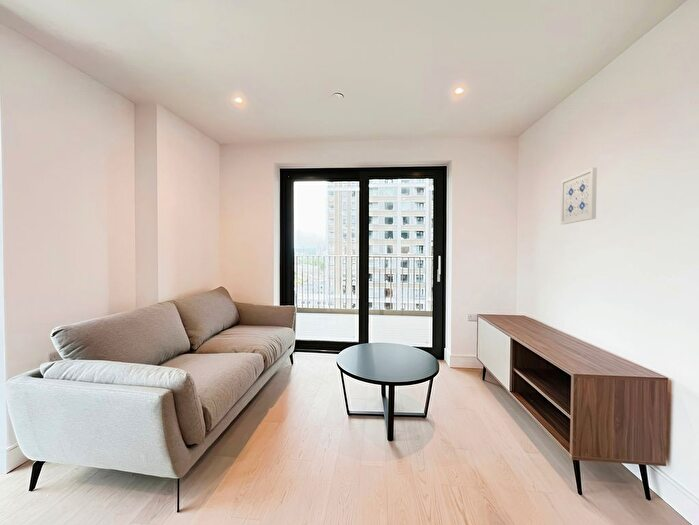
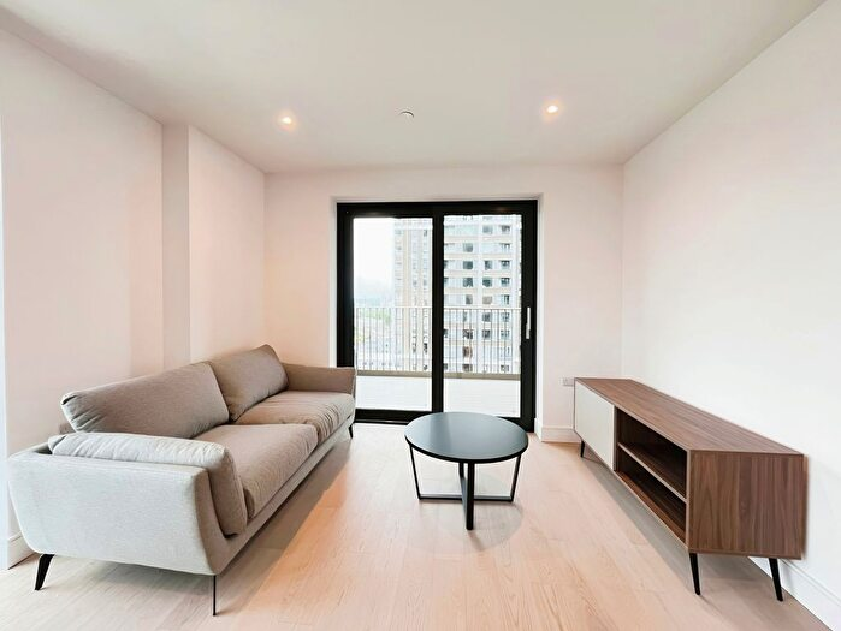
- wall art (577, 198)
